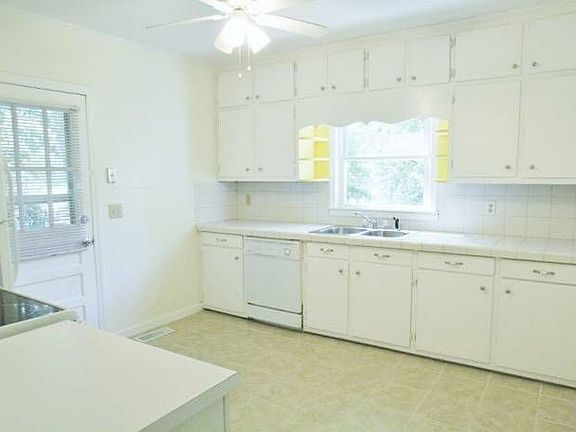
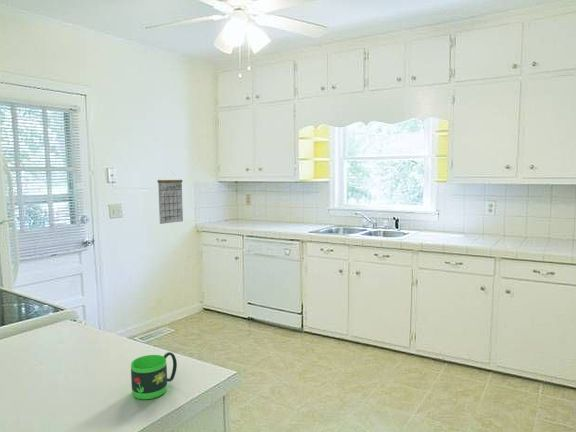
+ mug (155, 372)
+ calendar (170, 196)
